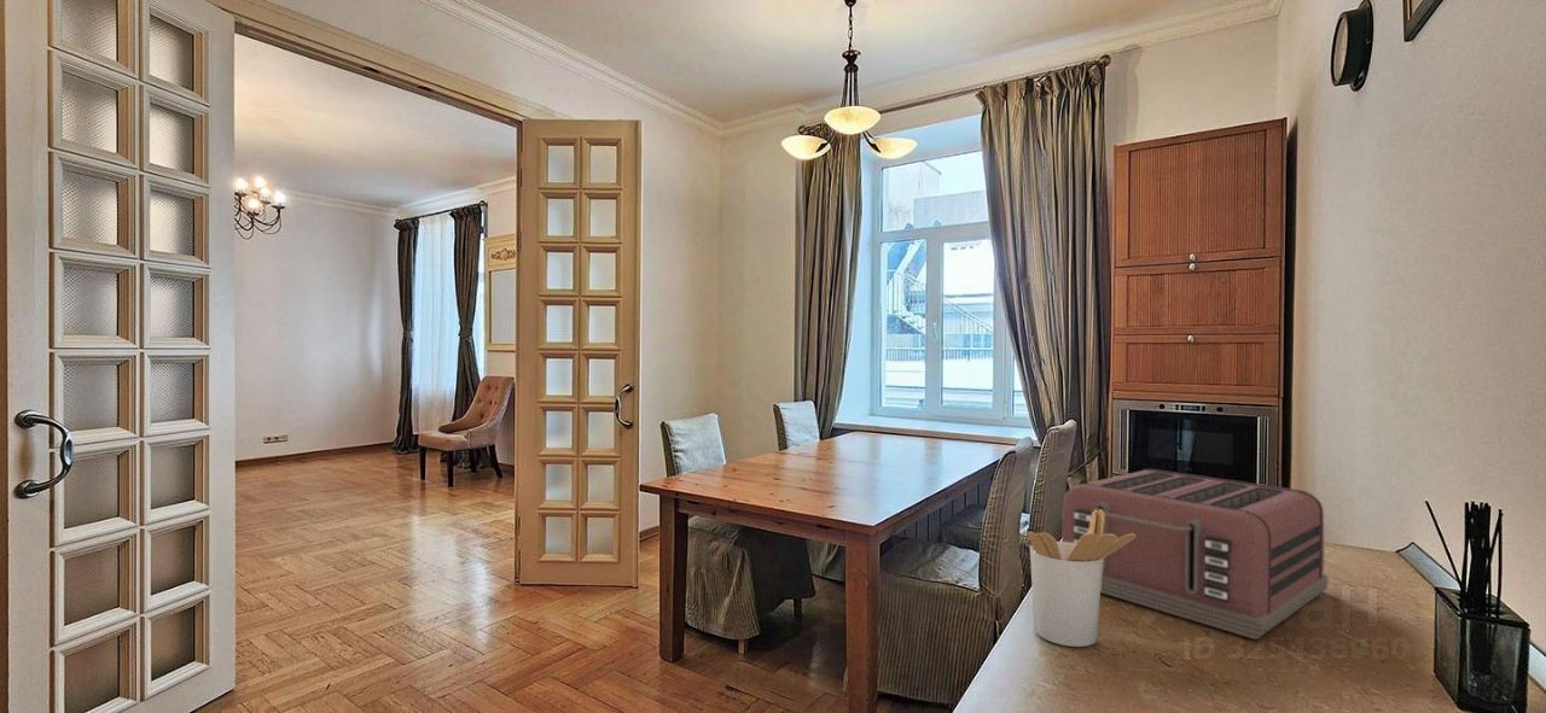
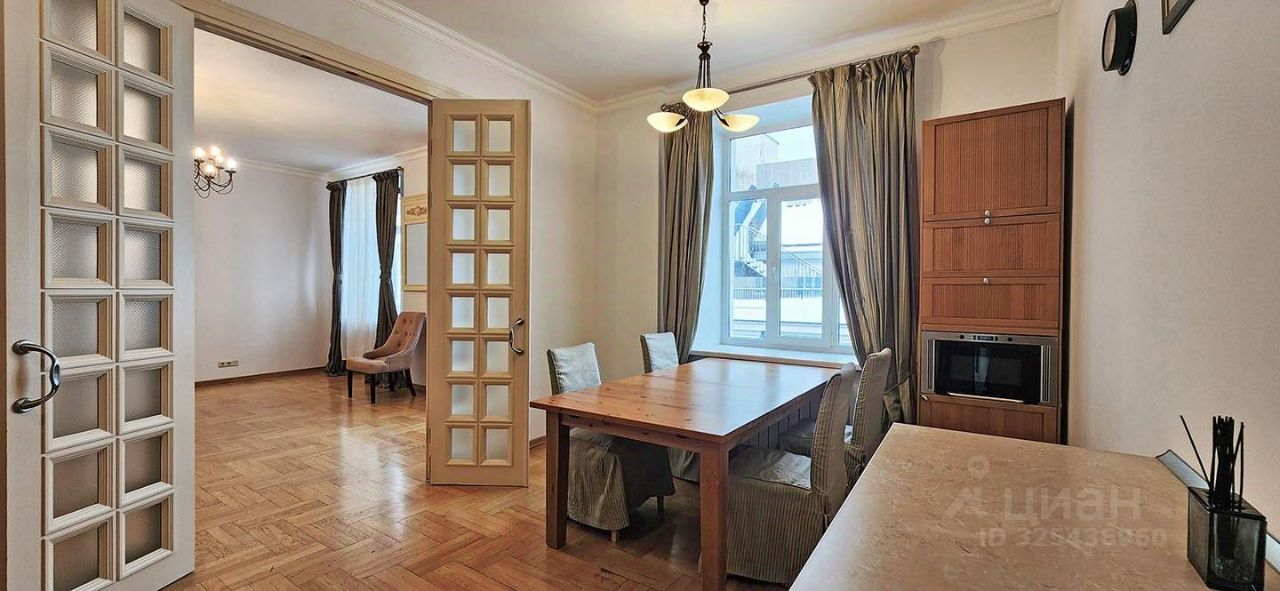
- toaster (1185, 538)
- utensil holder (1079, 578)
